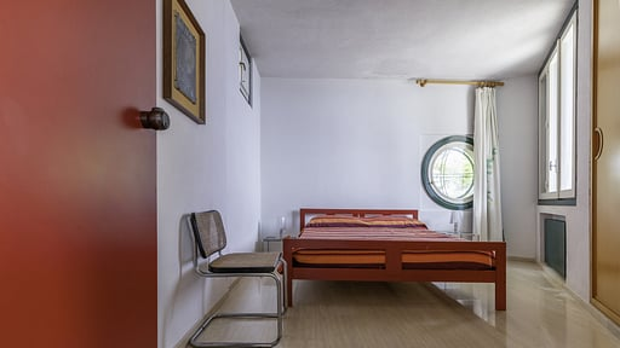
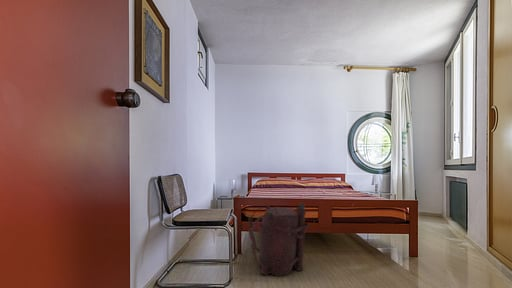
+ backpack (278, 235)
